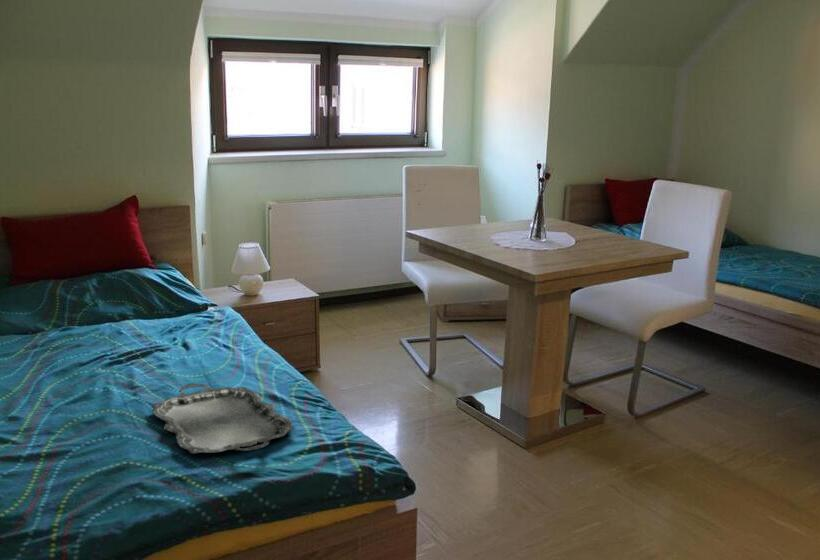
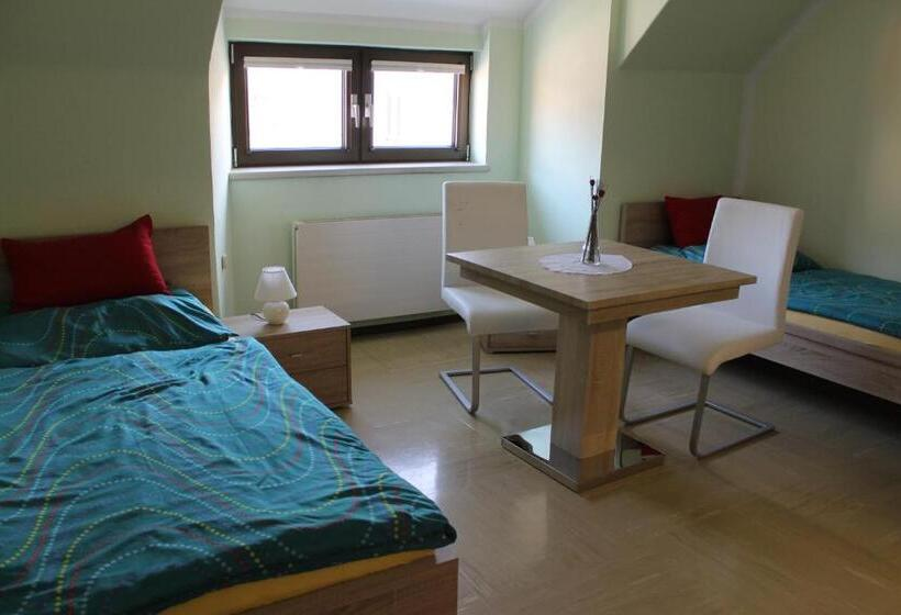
- serving tray (221, 416)
